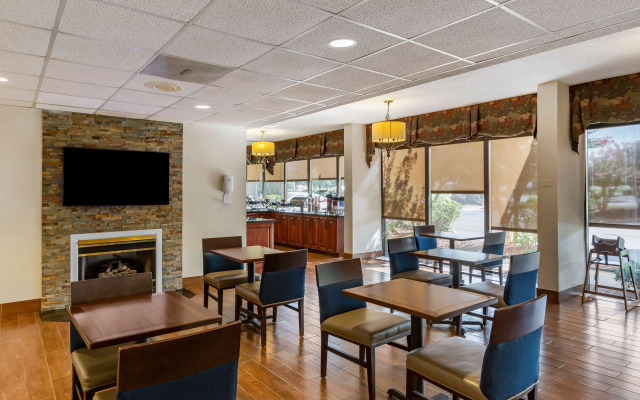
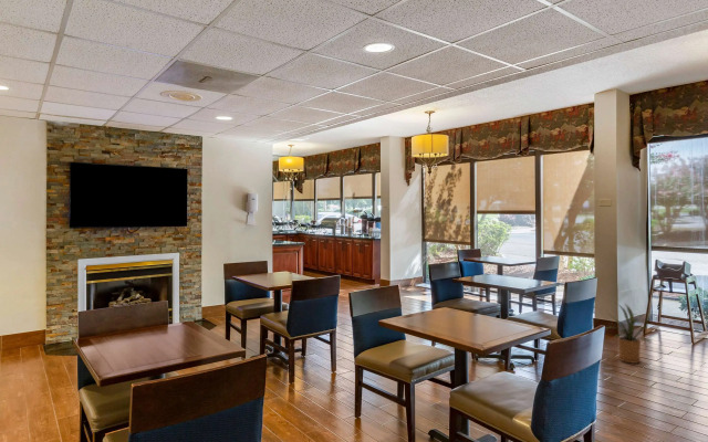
+ house plant (625, 333)
